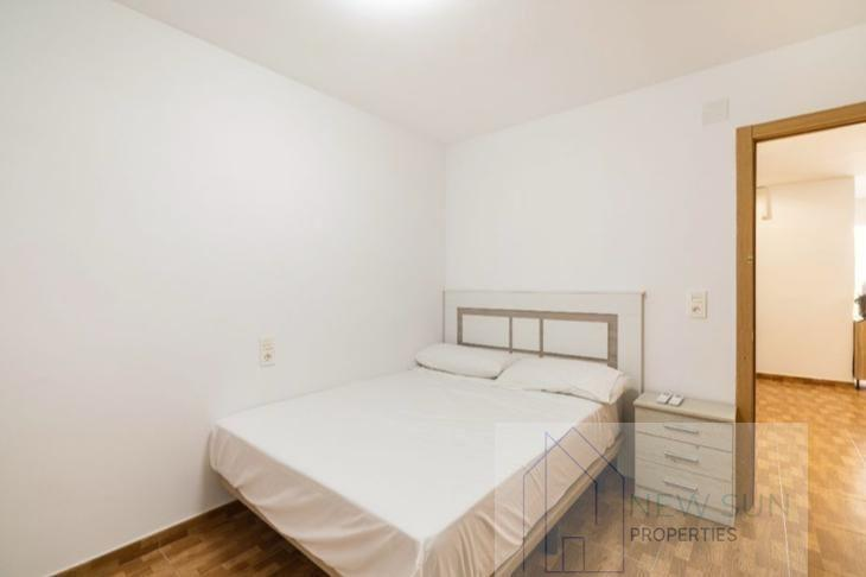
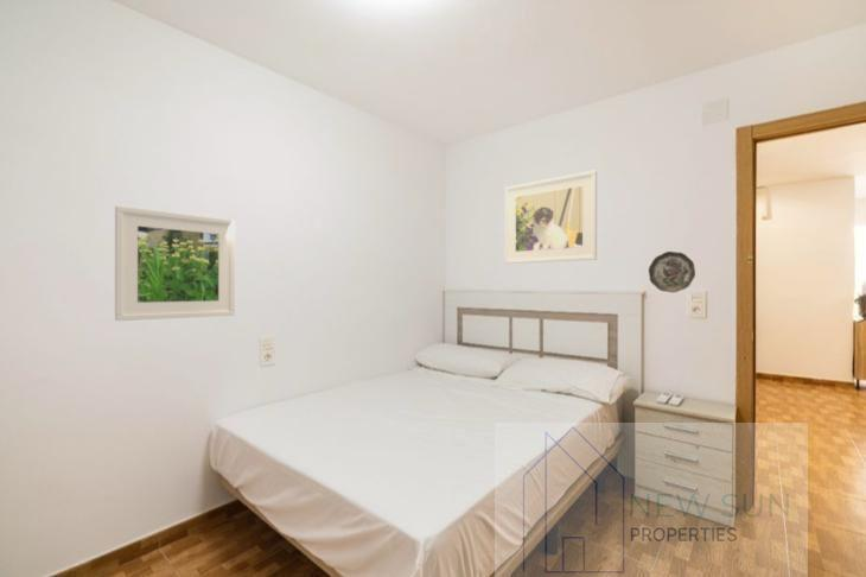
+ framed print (547, 220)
+ decorative plate (671, 272)
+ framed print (180, 265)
